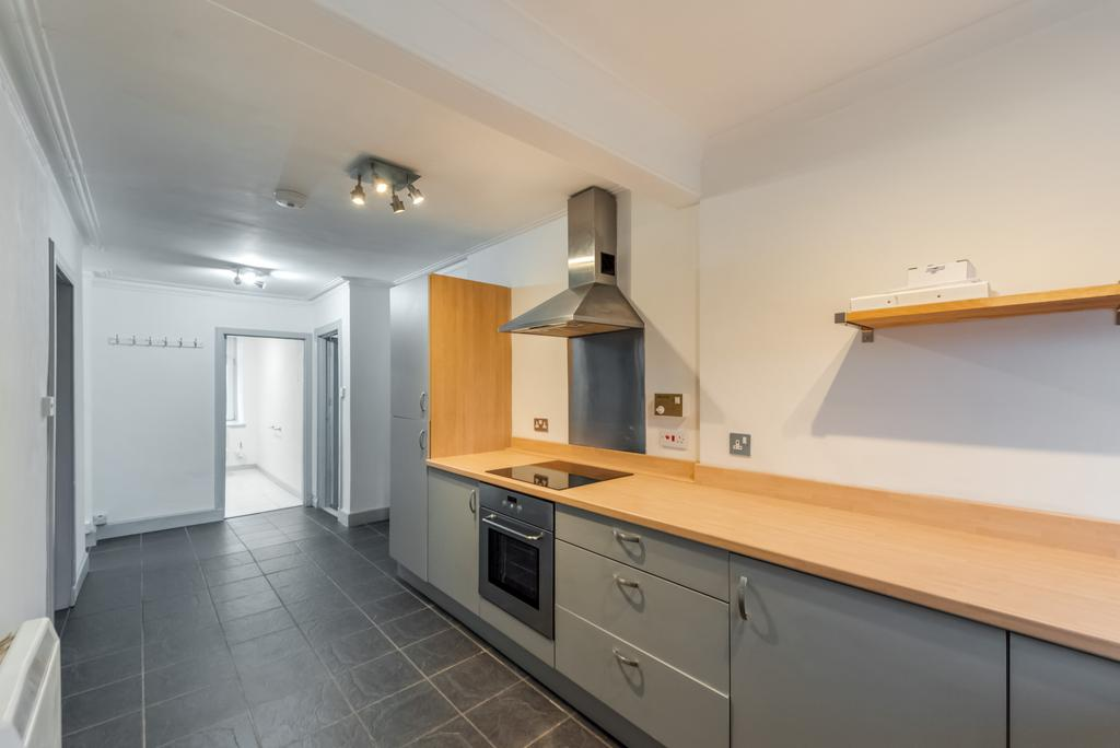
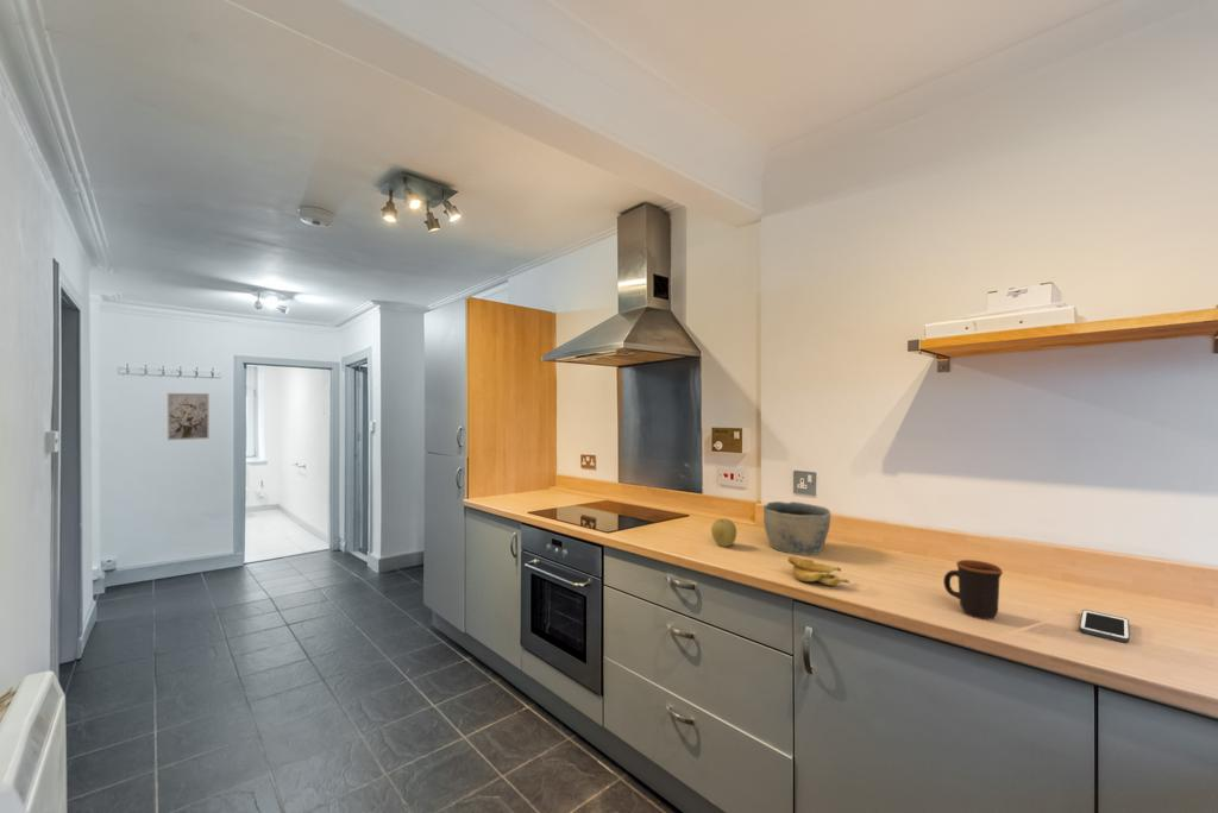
+ mug (971, 587)
+ bowl (796, 528)
+ banana (818, 568)
+ wall art (188, 416)
+ cell phone (1104, 625)
+ fruit (723, 532)
